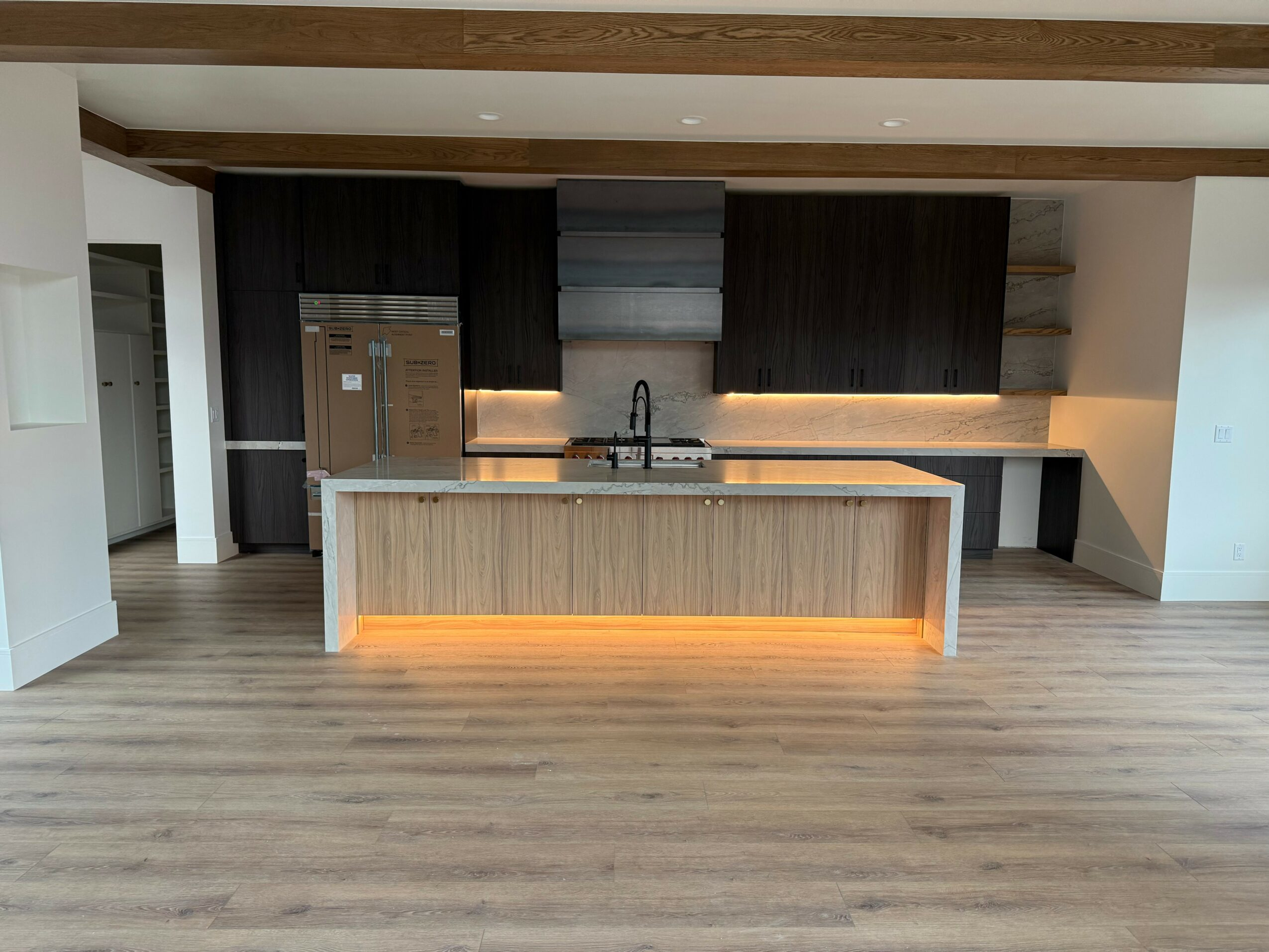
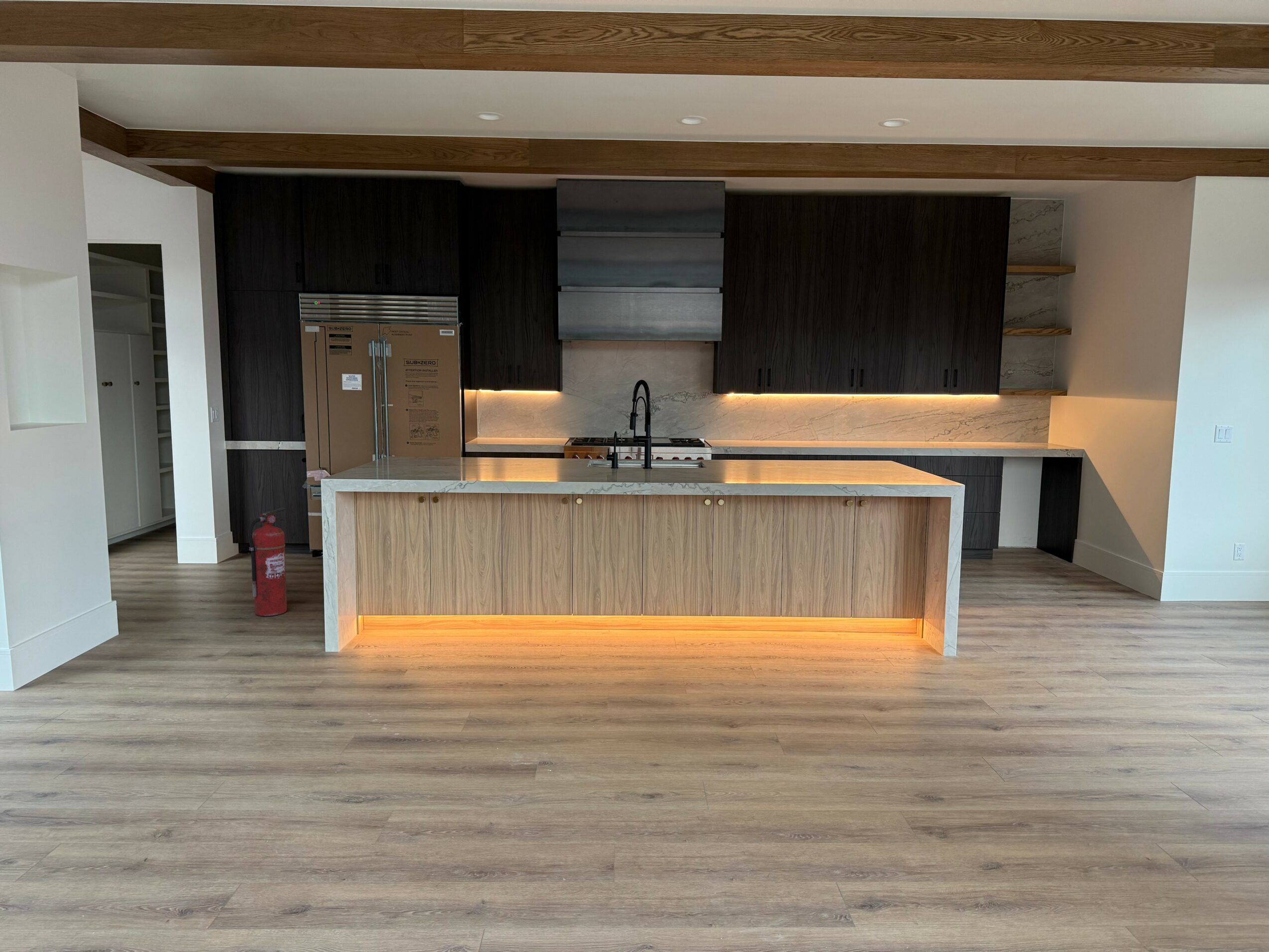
+ fire extinguisher (268, 561)
